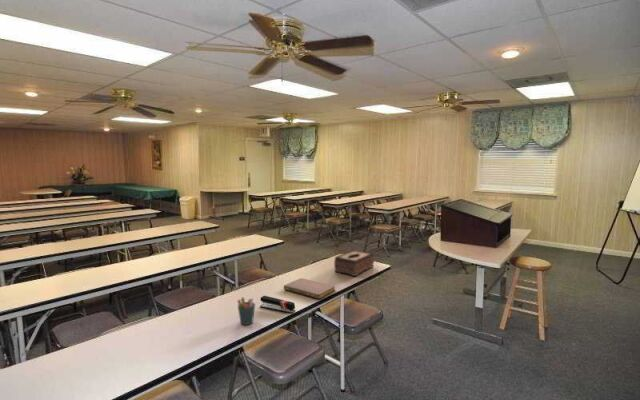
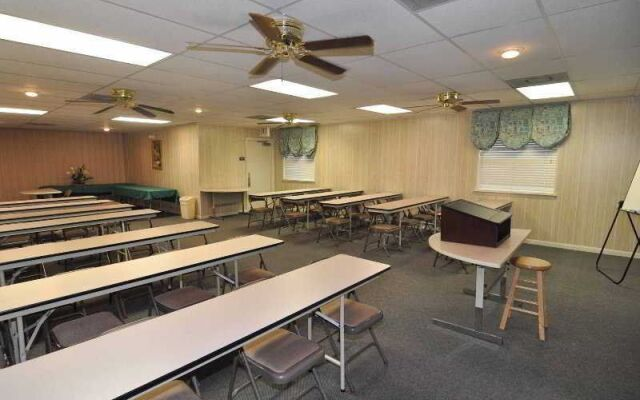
- tissue box (354, 262)
- pen holder (246, 309)
- notebook (309, 287)
- stapler (277, 304)
